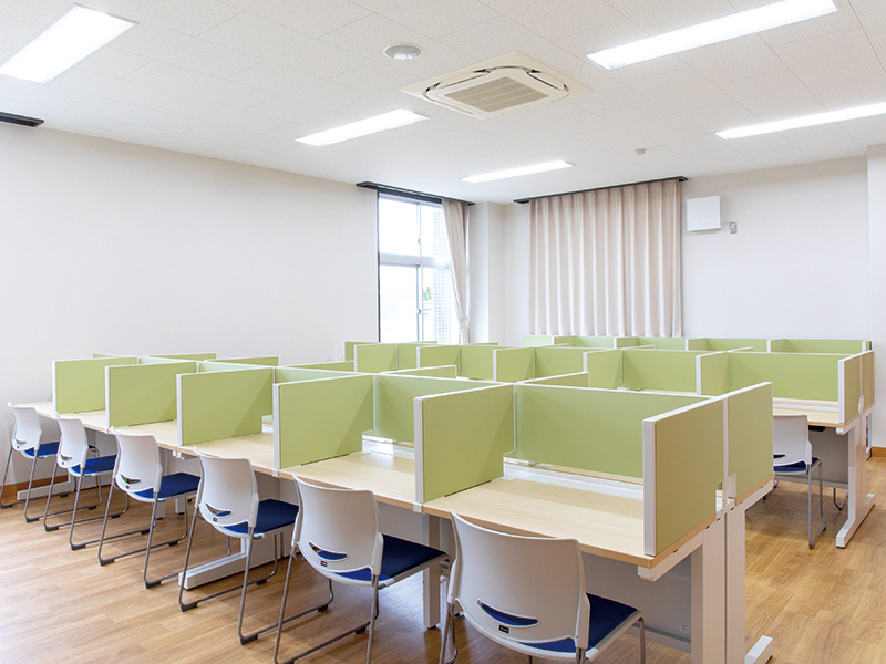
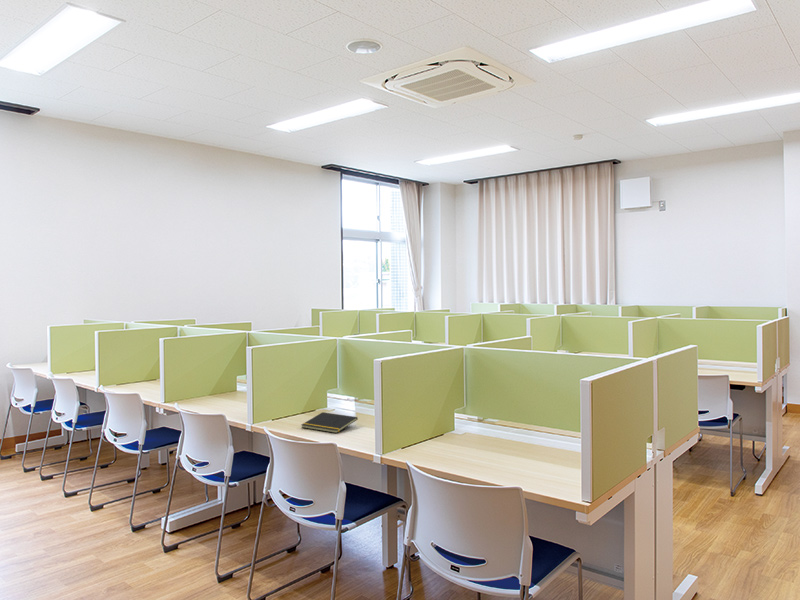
+ notepad (329, 422)
